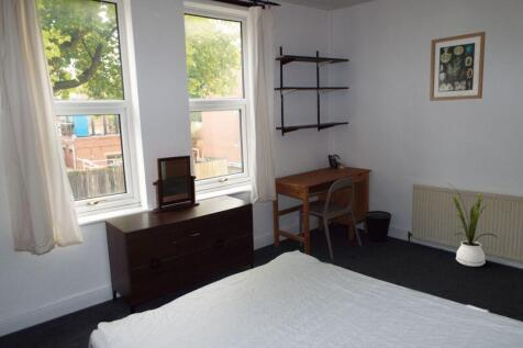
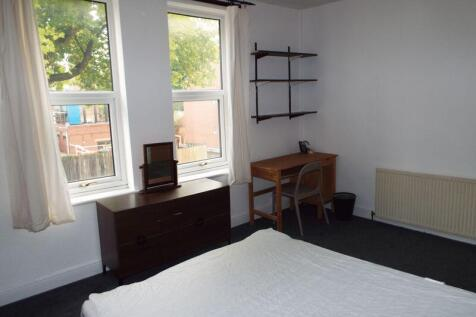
- wall art (455, 68)
- house plant (468, 223)
